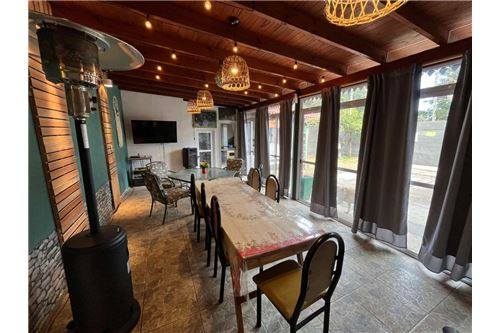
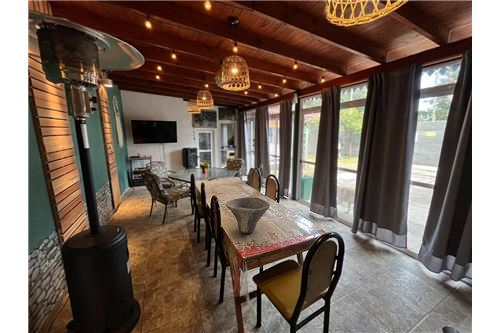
+ bowl (248, 215)
